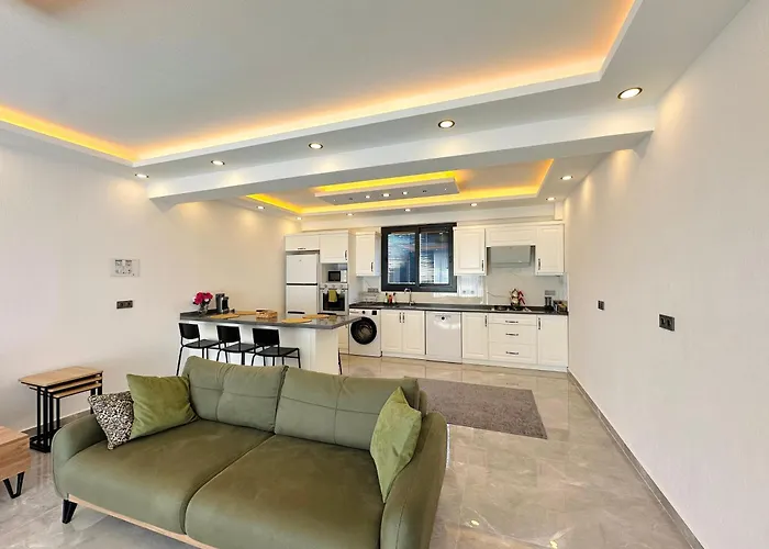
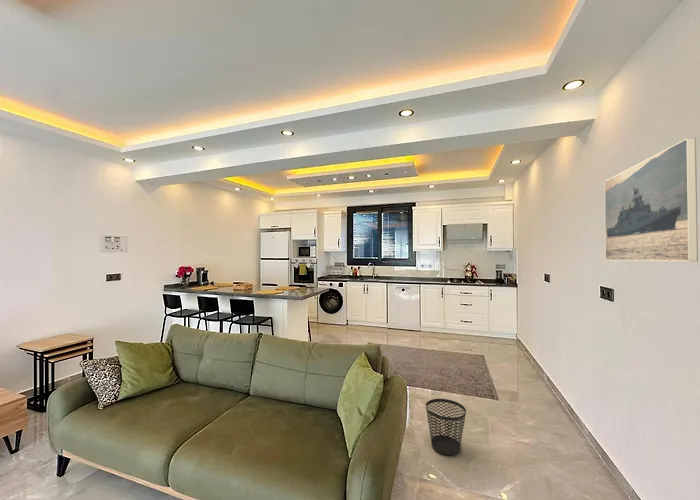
+ wastebasket (445, 427)
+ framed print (640, 212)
